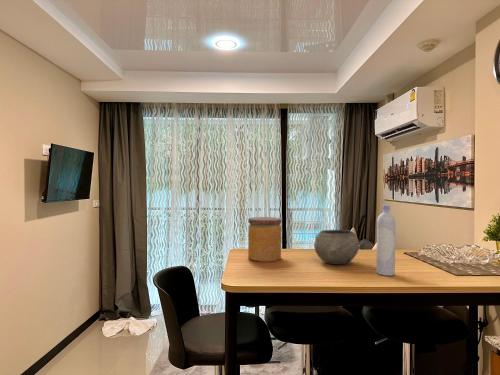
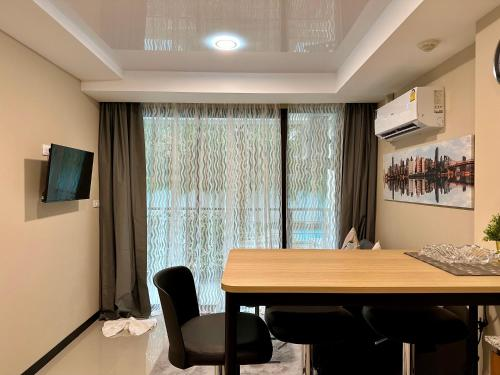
- bottle (385, 239)
- jar (264, 238)
- bowl (335, 246)
